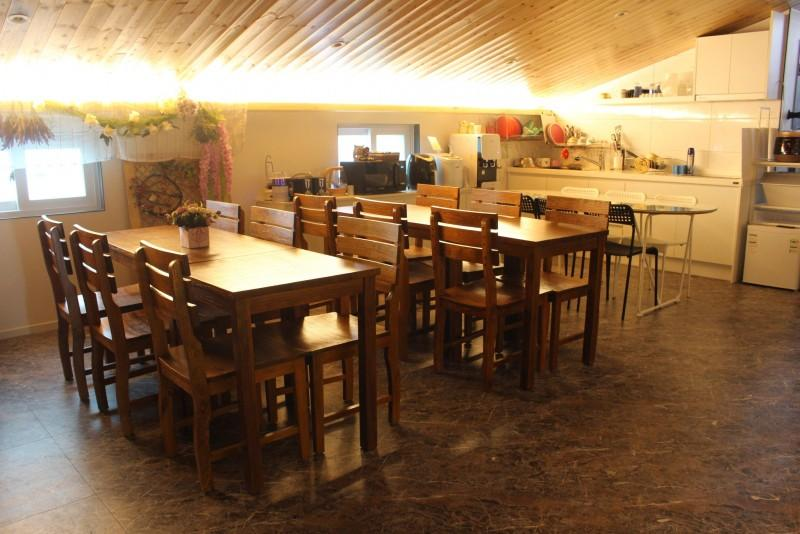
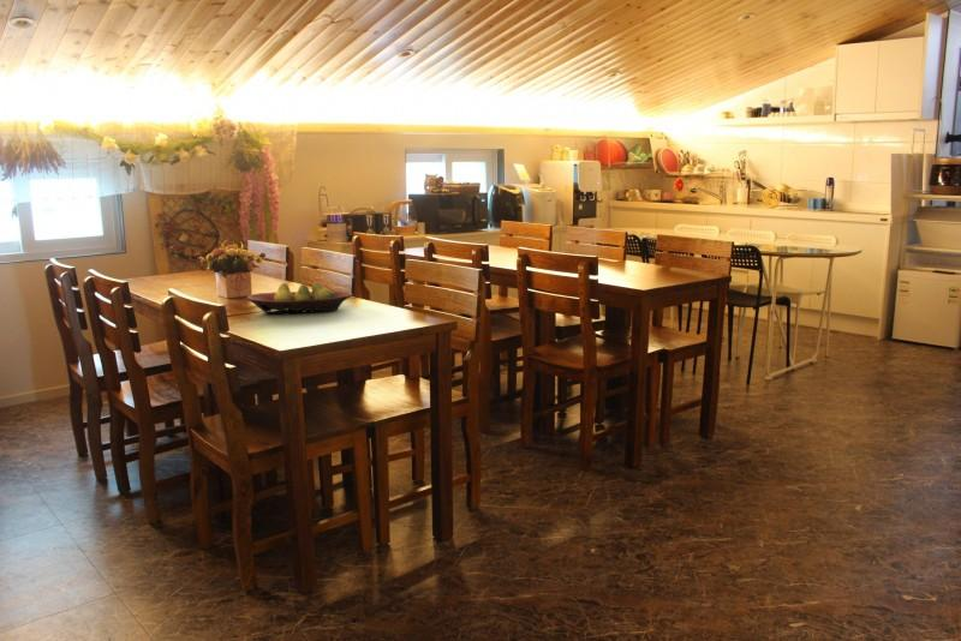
+ fruit bowl (299, 296)
